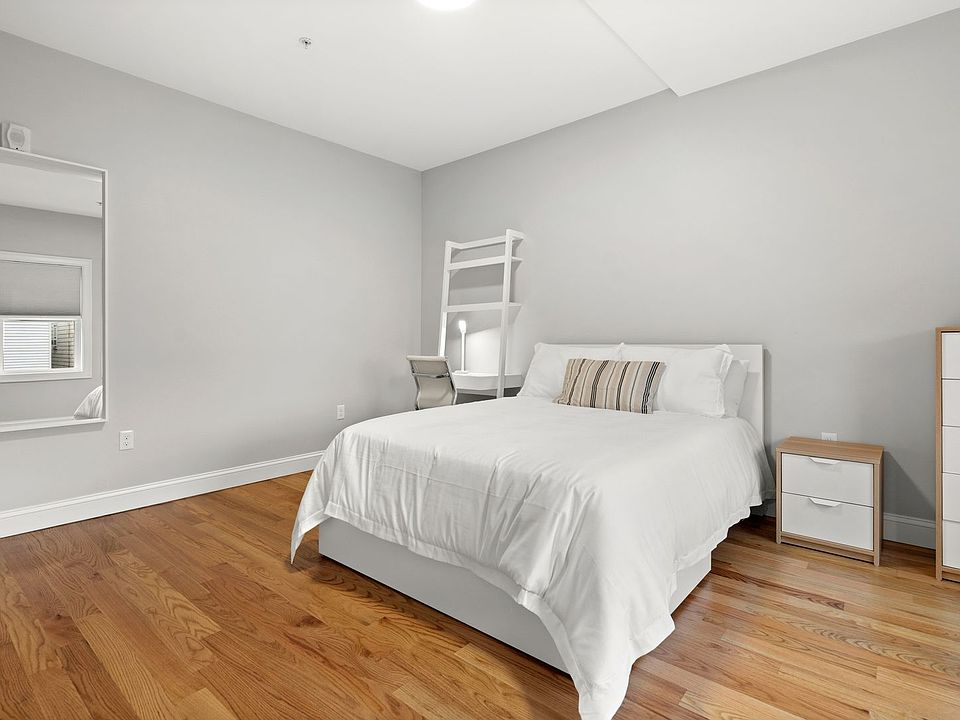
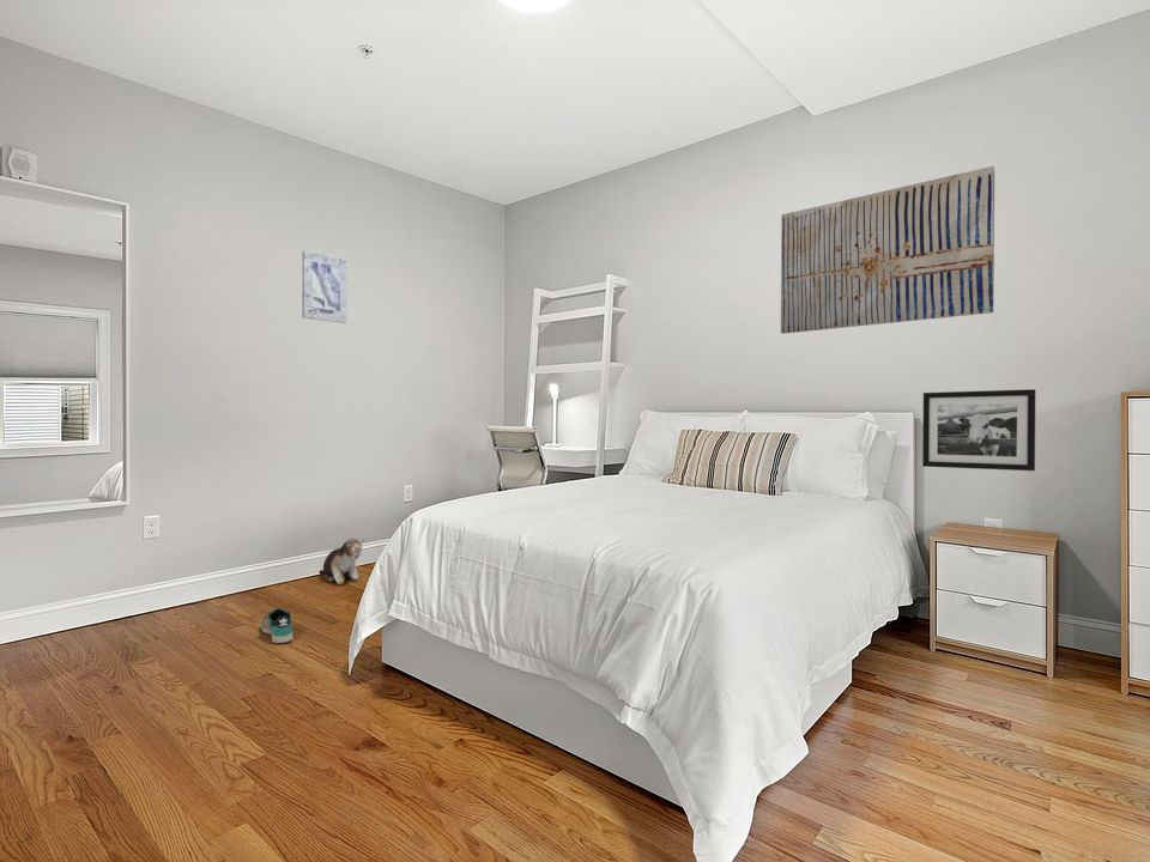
+ picture frame (976, 430)
+ wall art (325, 287)
+ wall art (877, 259)
+ plush toy (339, 557)
+ sneaker (278, 619)
